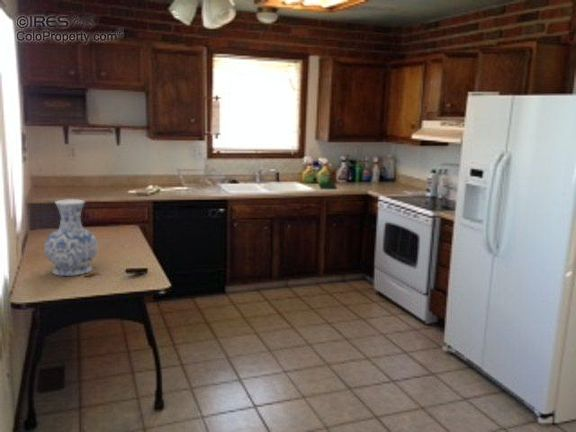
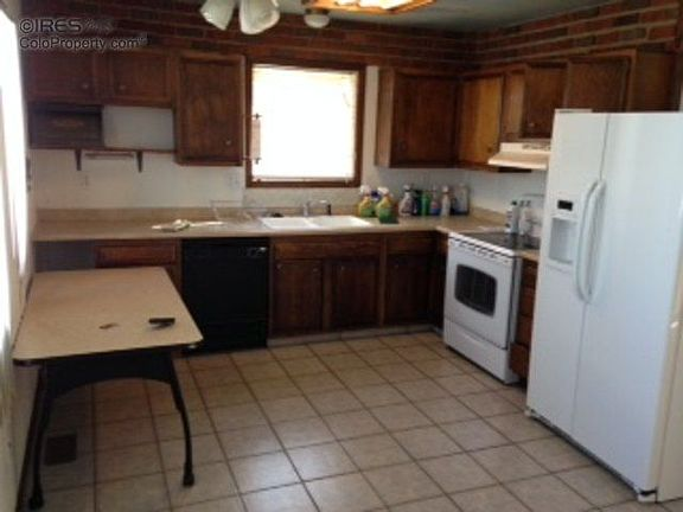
- vase (71, 236)
